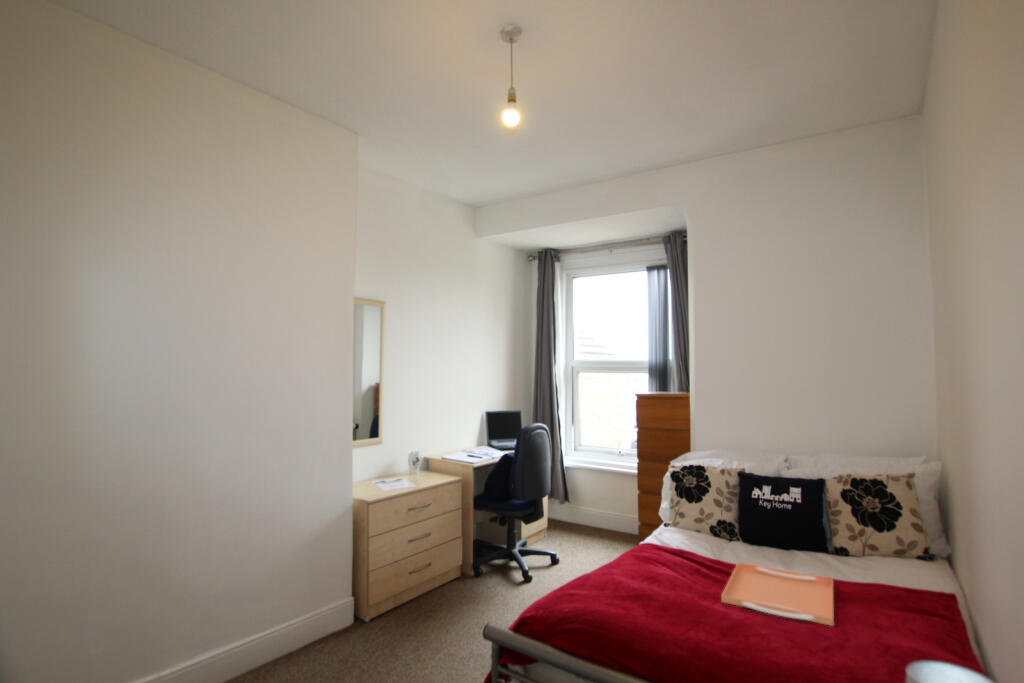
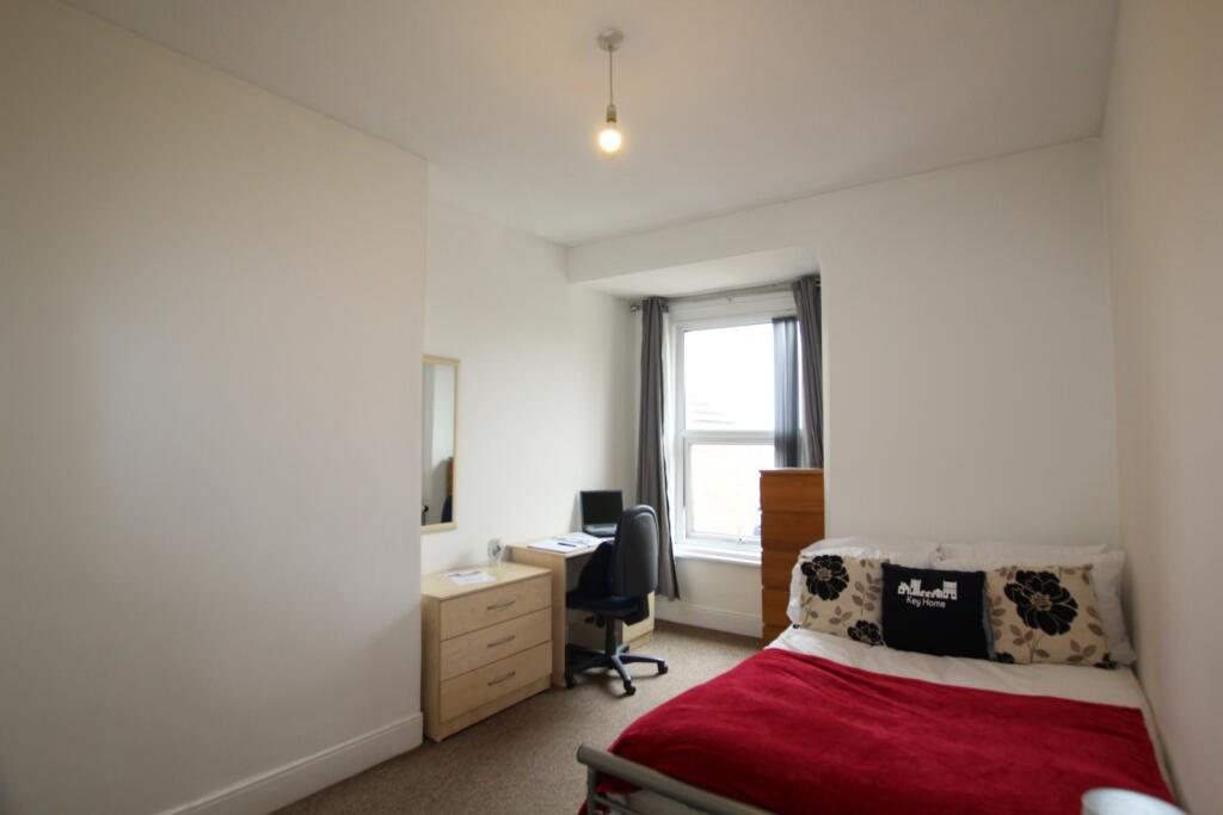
- serving tray (779, 589)
